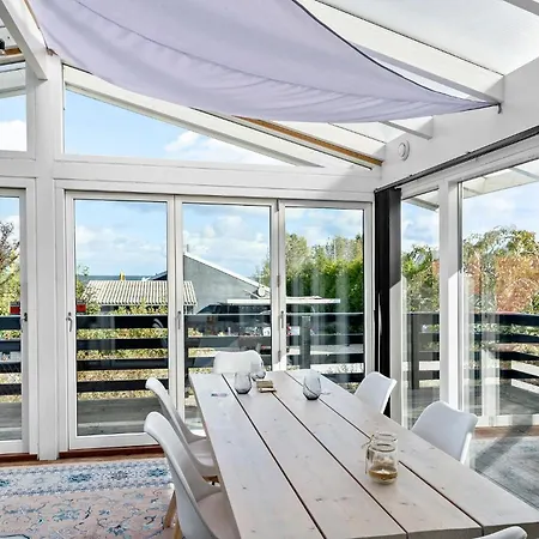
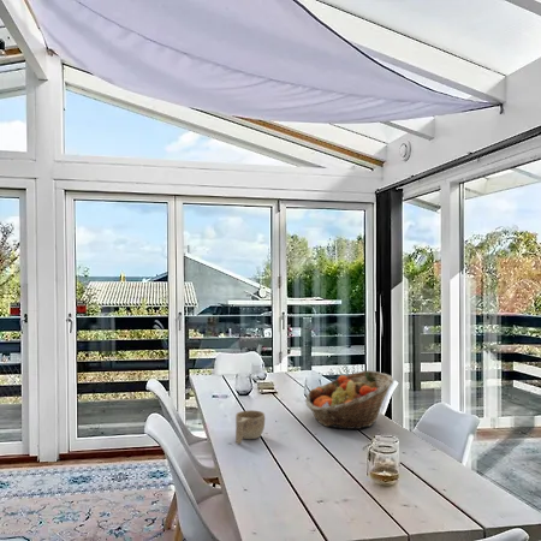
+ cup (246, 427)
+ fruit basket (349, 397)
